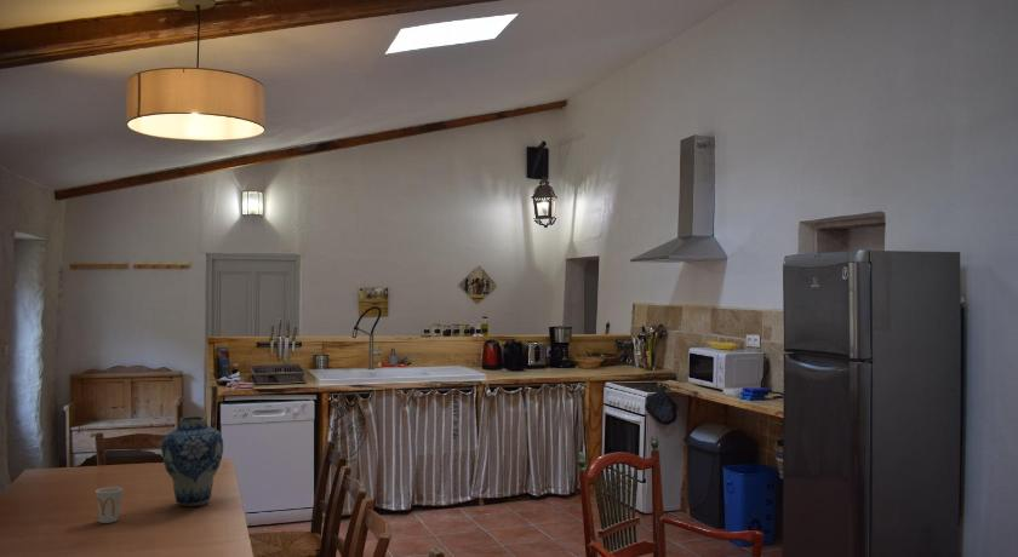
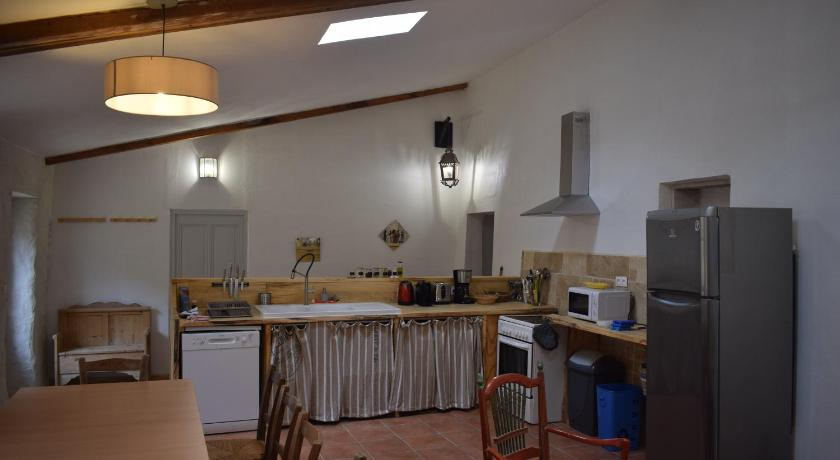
- vase (193, 460)
- cup (108, 505)
